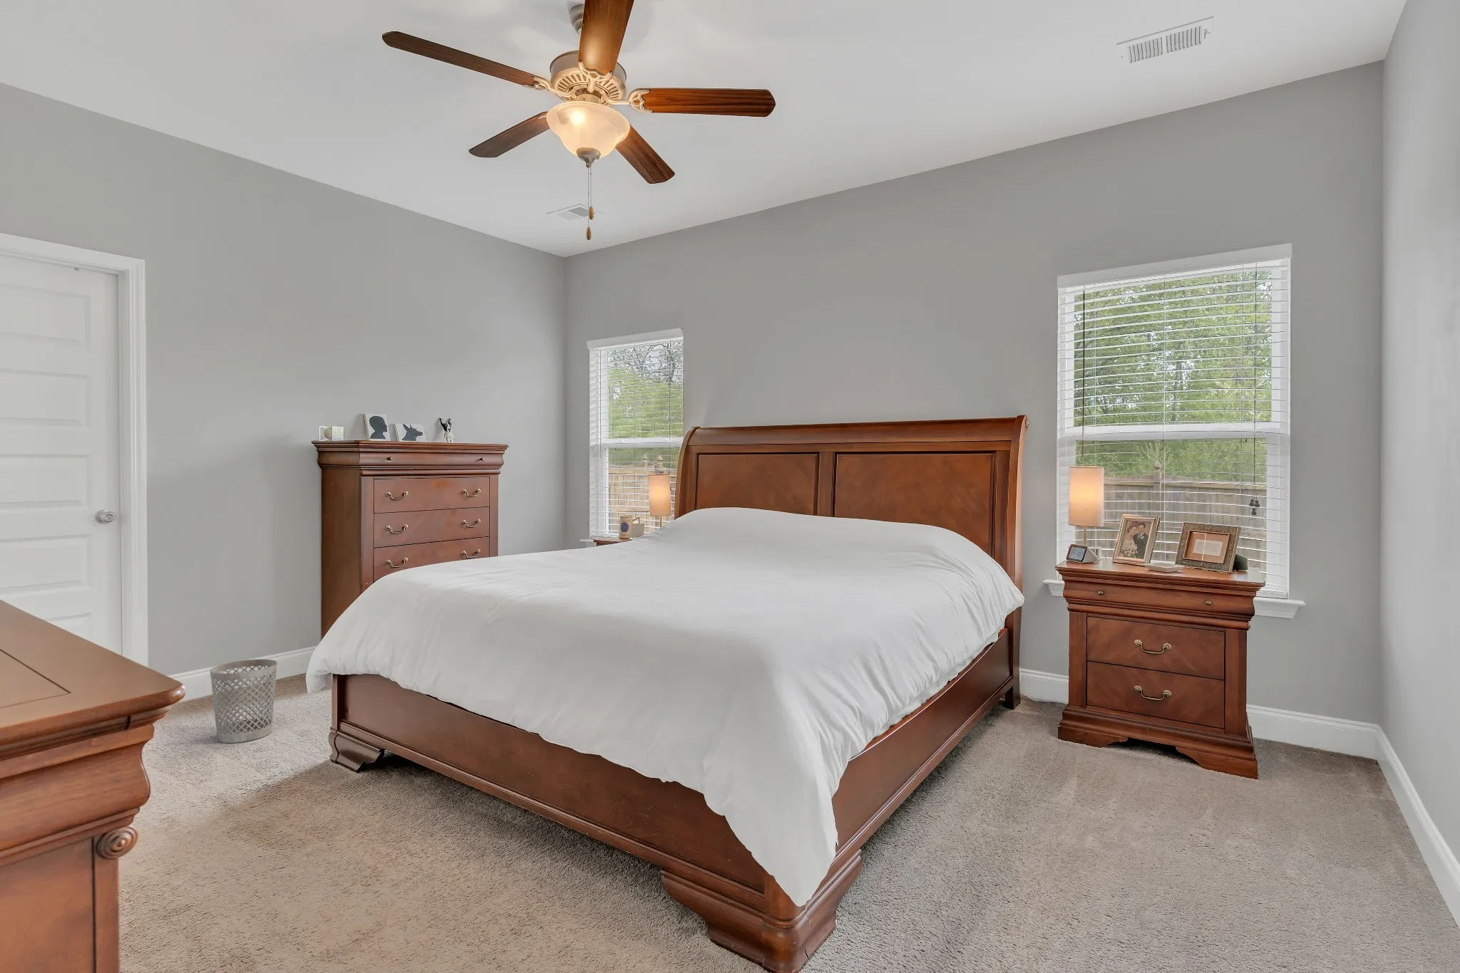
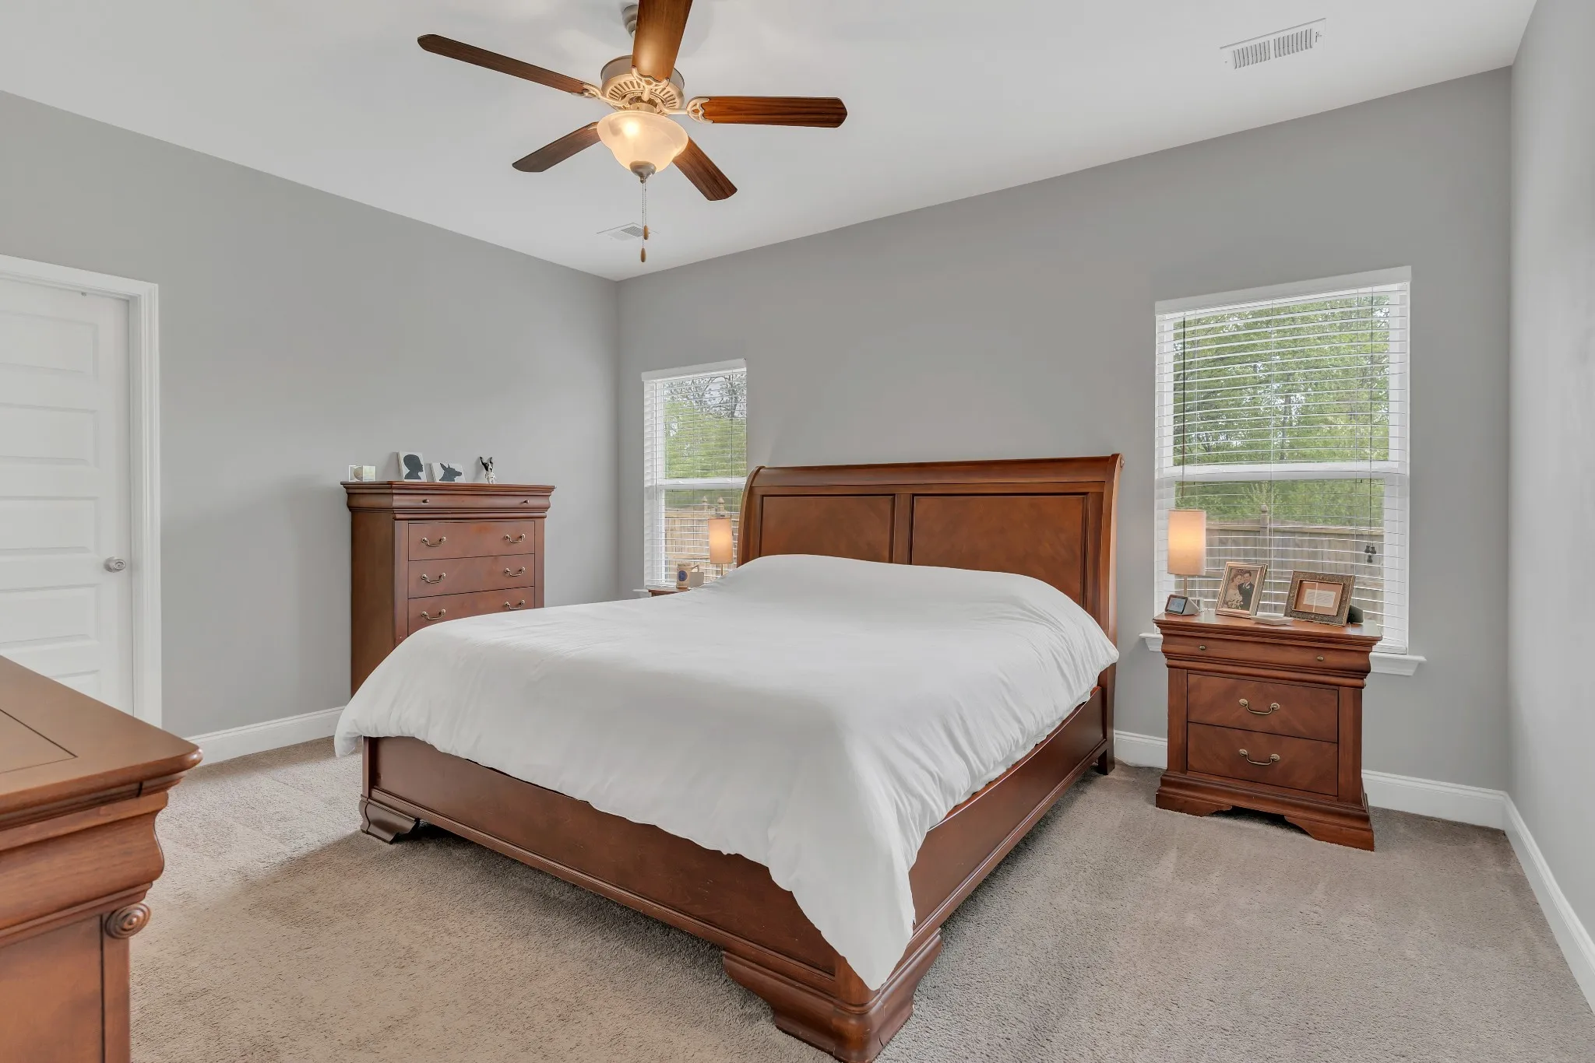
- wastebasket (246, 700)
